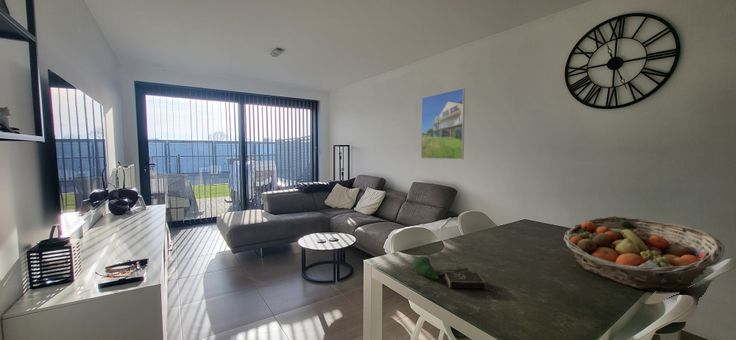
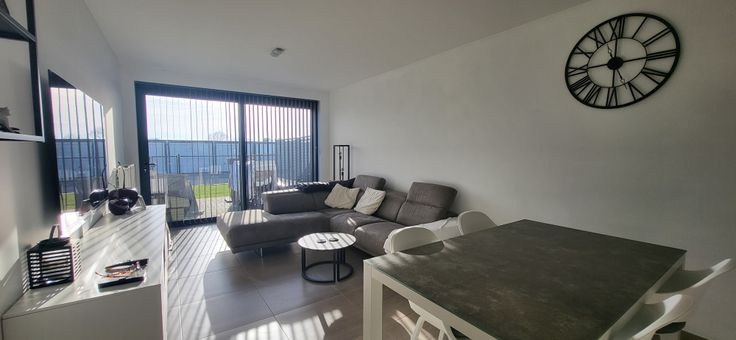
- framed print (441, 126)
- book (448, 270)
- fruit basket (631, 249)
